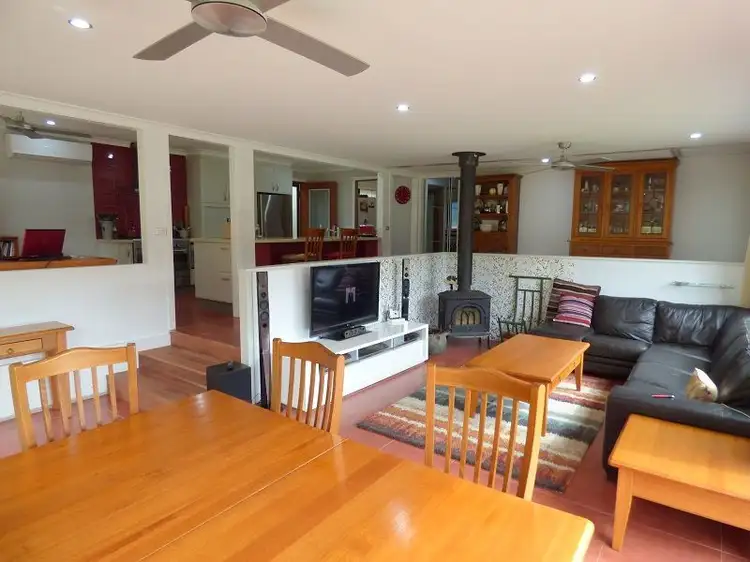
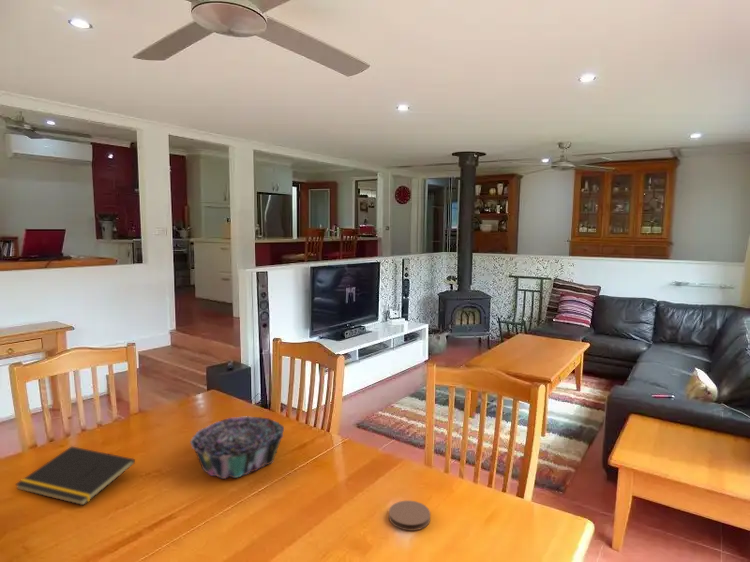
+ notepad (77, 473)
+ coaster (409, 514)
+ decorative bowl (239, 447)
